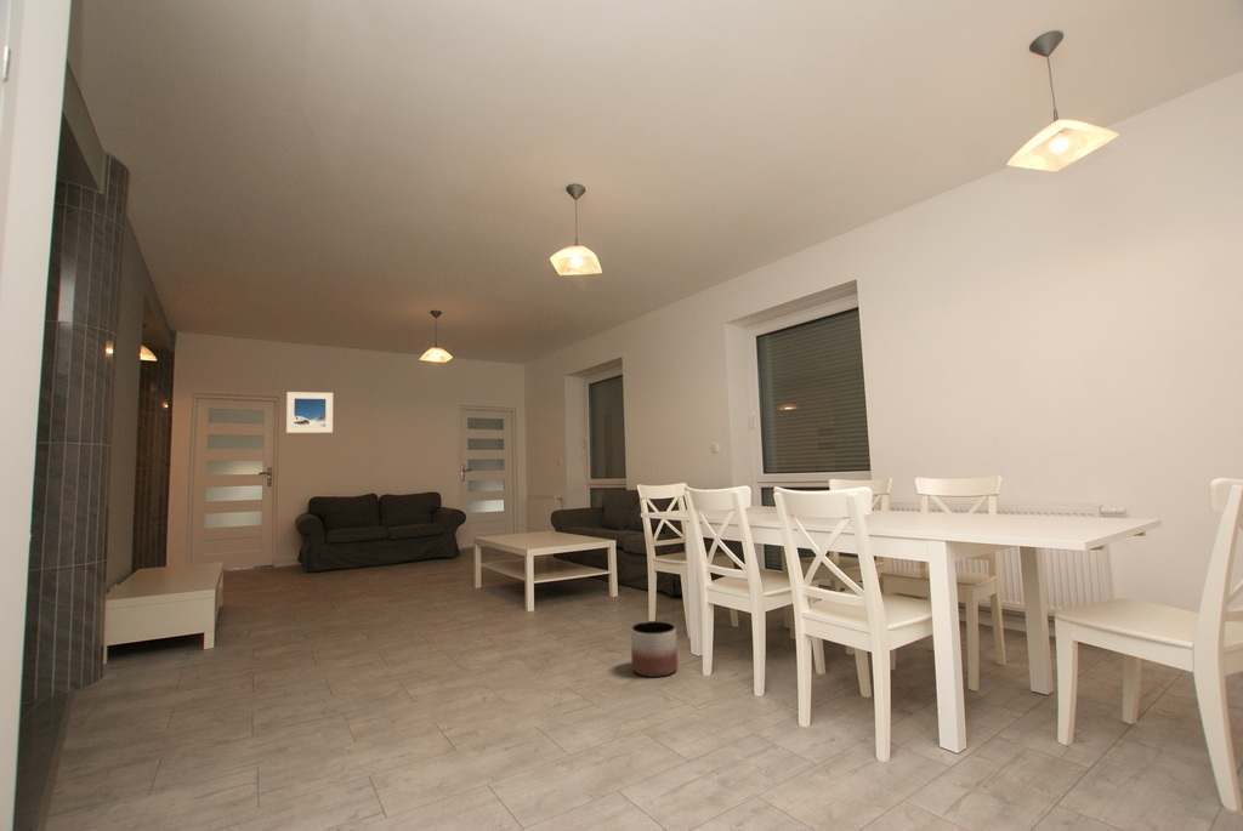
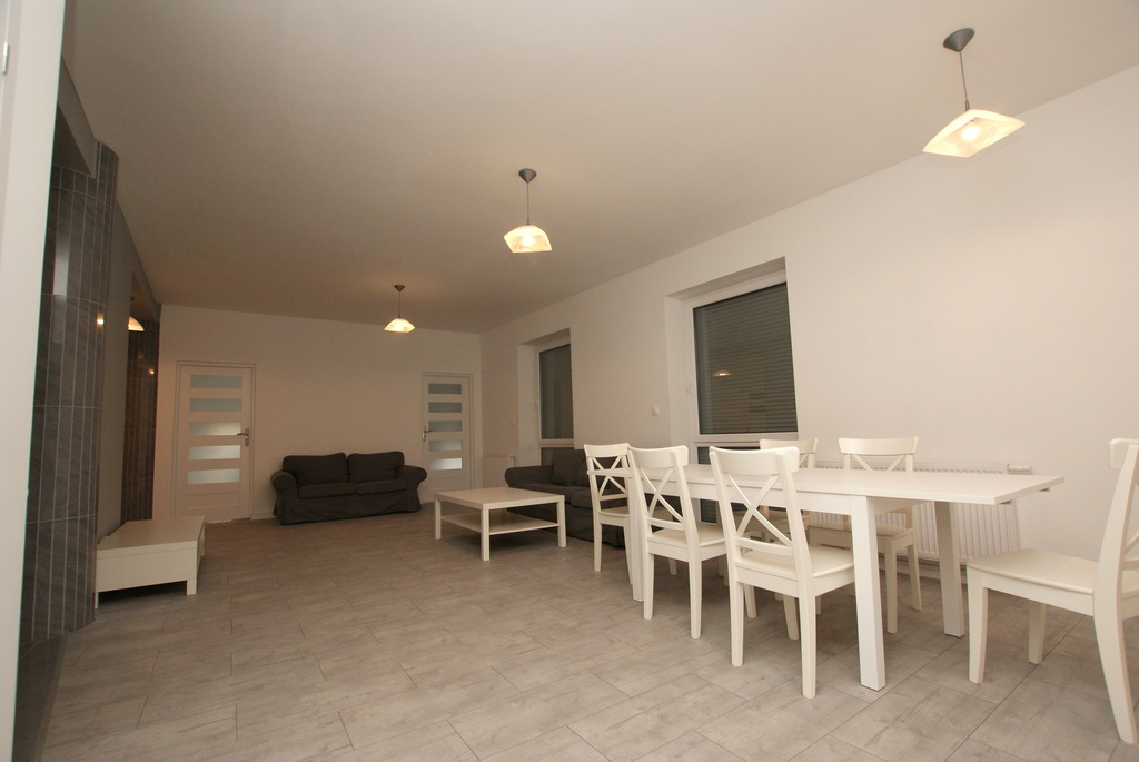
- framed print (310, 412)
- planter (653, 648)
